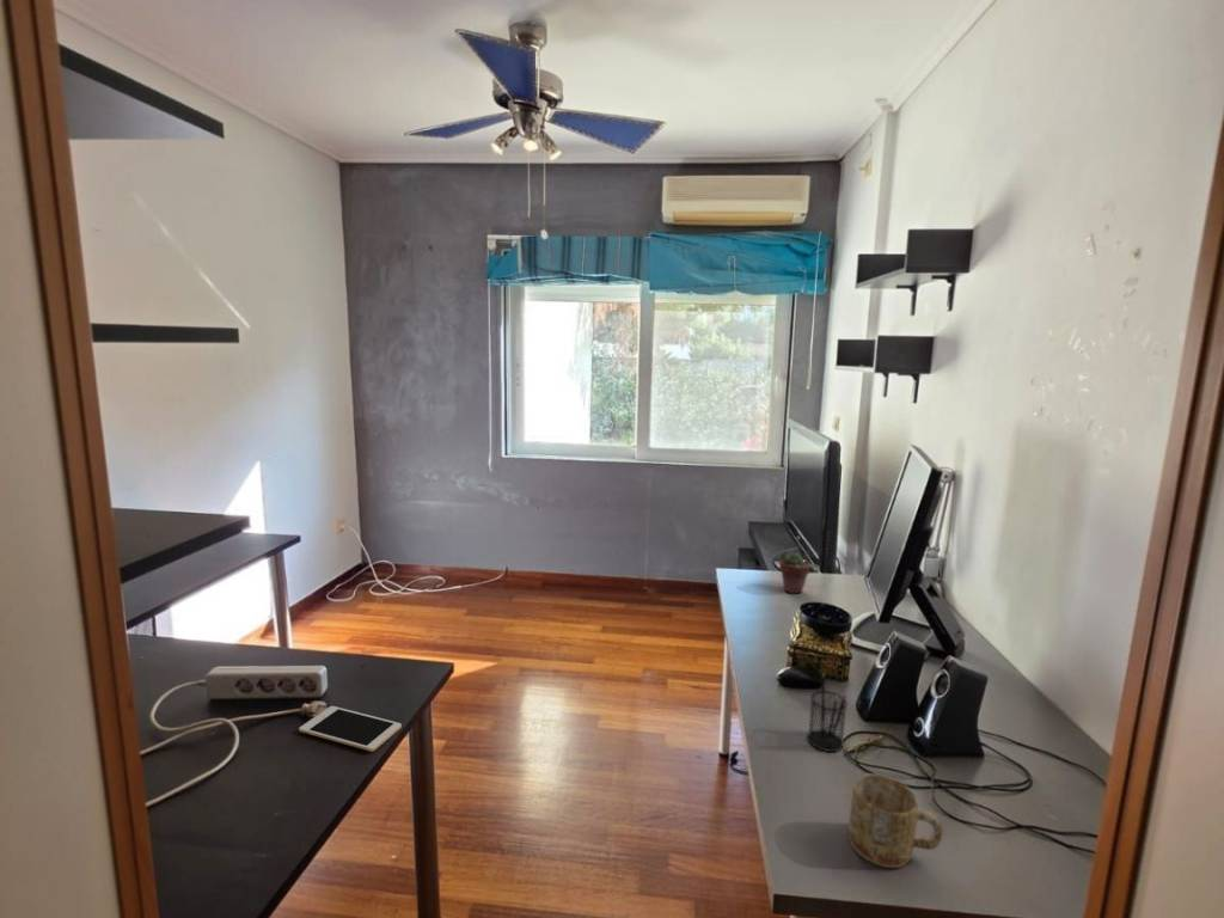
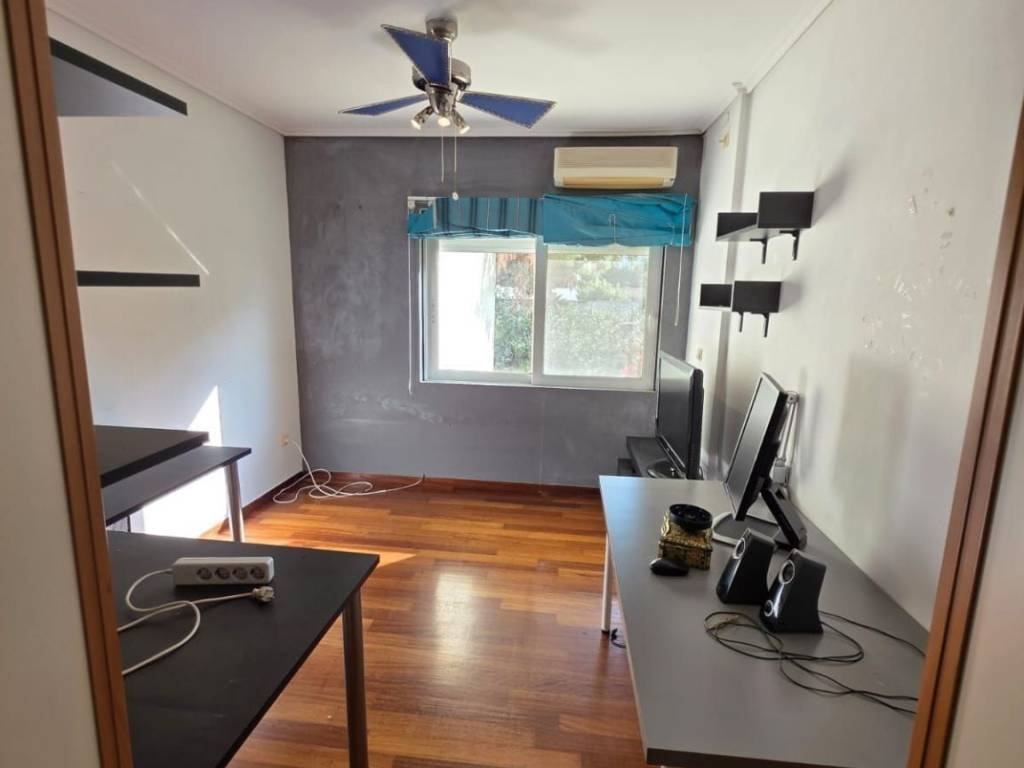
- potted succulent (794, 570)
- cell phone (350, 727)
- pencil holder (827, 711)
- mug (894, 821)
